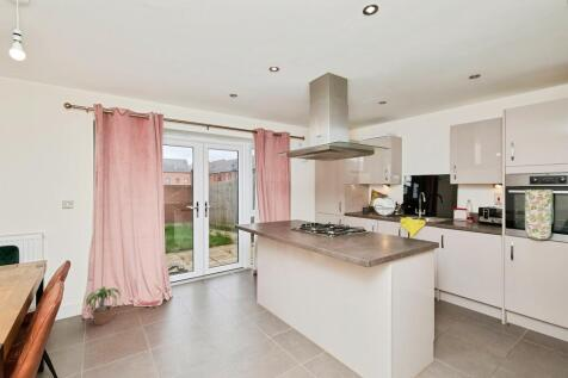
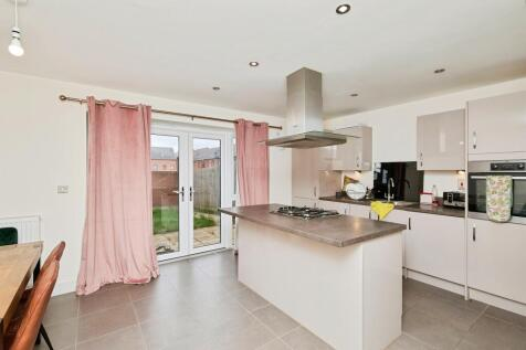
- potted plant (106, 304)
